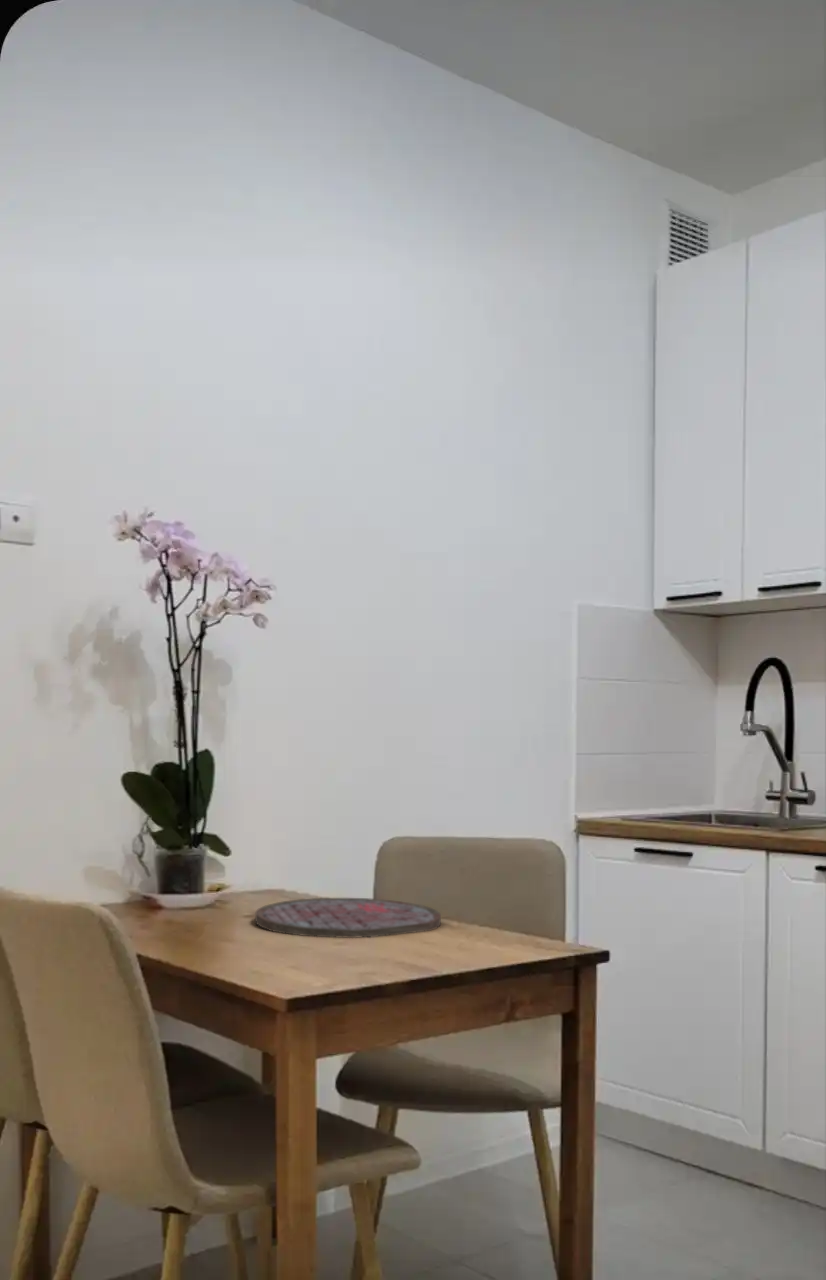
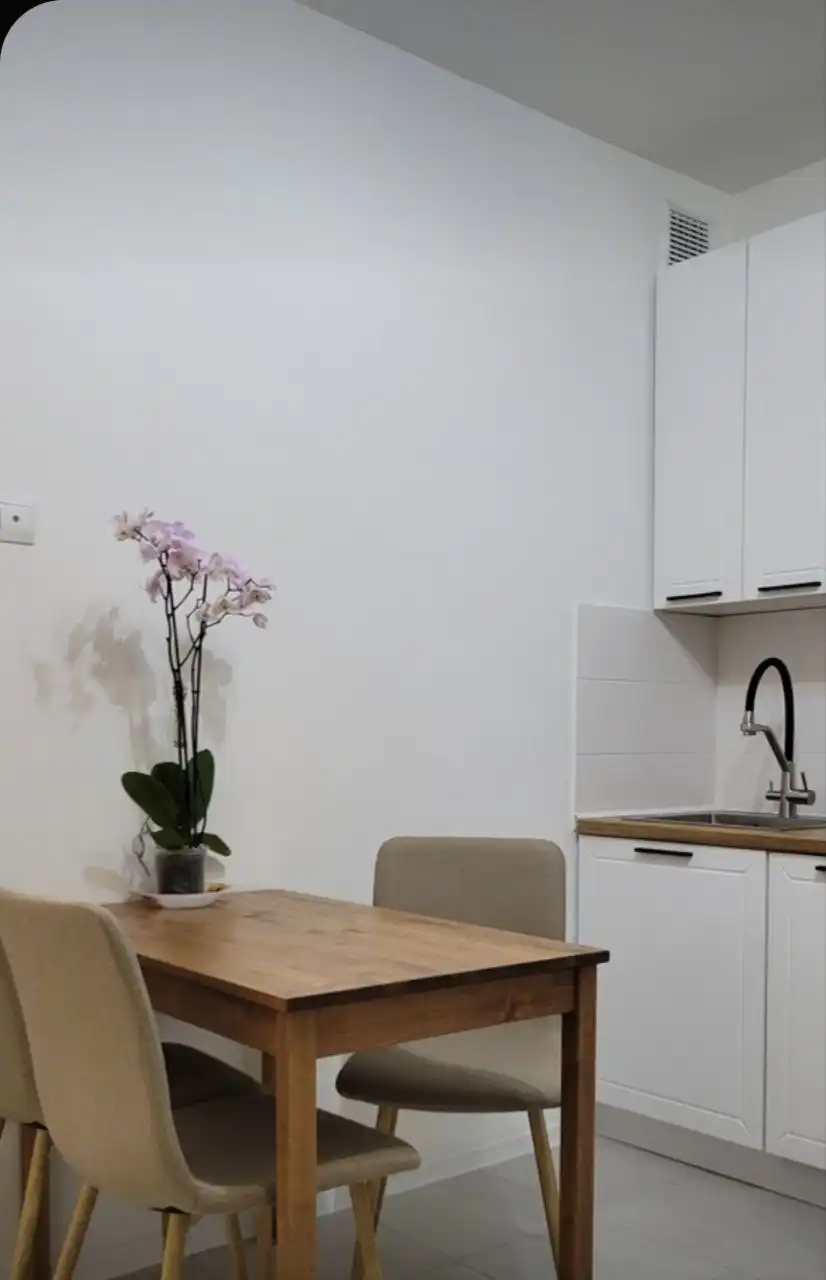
- cutting board (348, 917)
